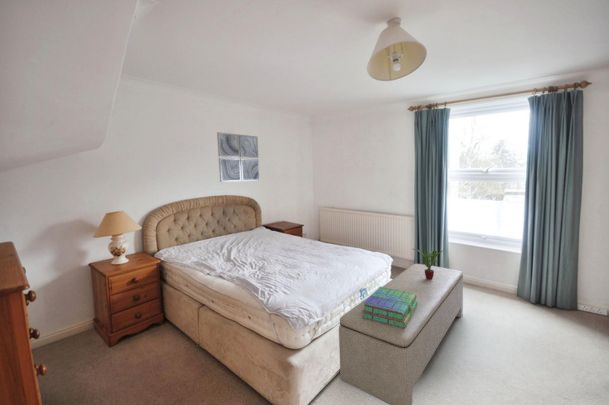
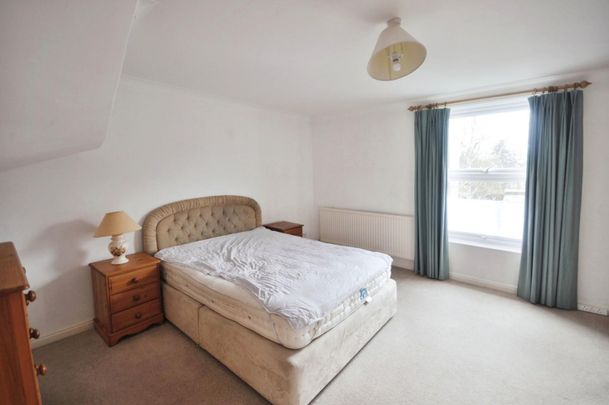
- bench (412, 315)
- potted plant (426, 263)
- stack of books (390, 304)
- wall art (240, 157)
